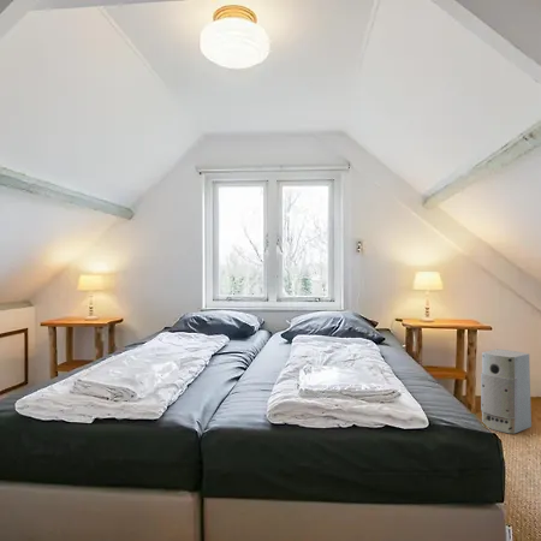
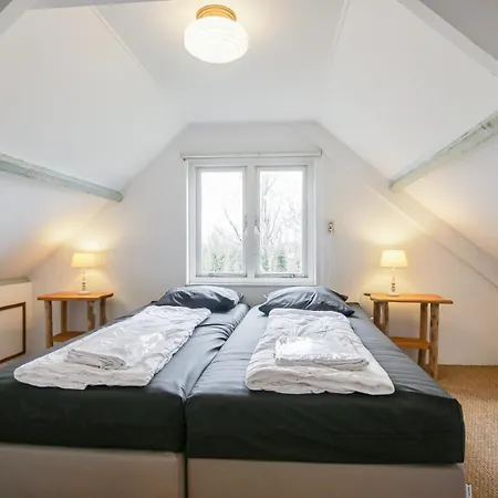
- air purifier (505, 390)
